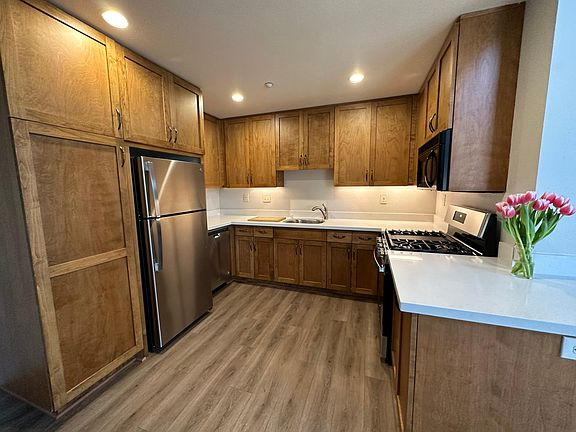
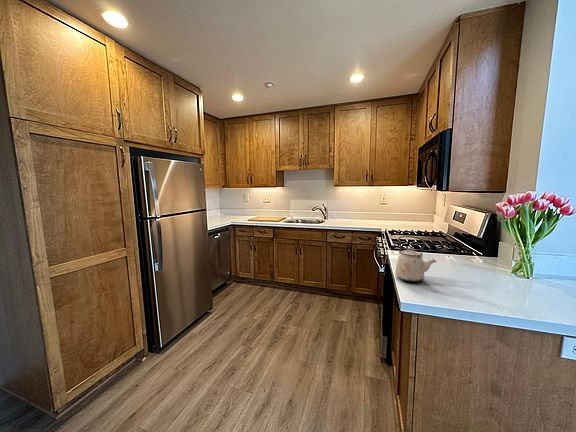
+ kettle (415, 258)
